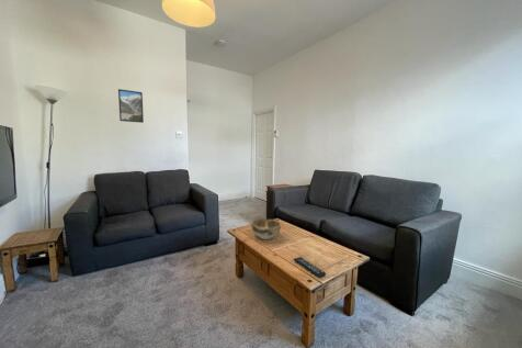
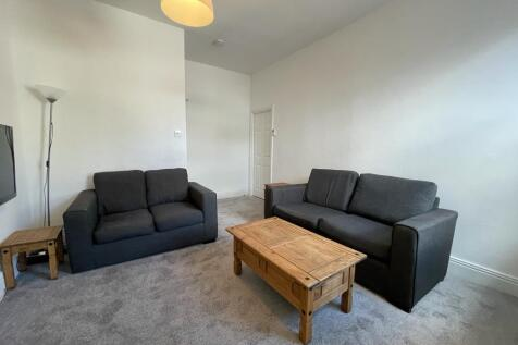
- decorative bowl (265, 229)
- remote control (308, 266)
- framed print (130, 105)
